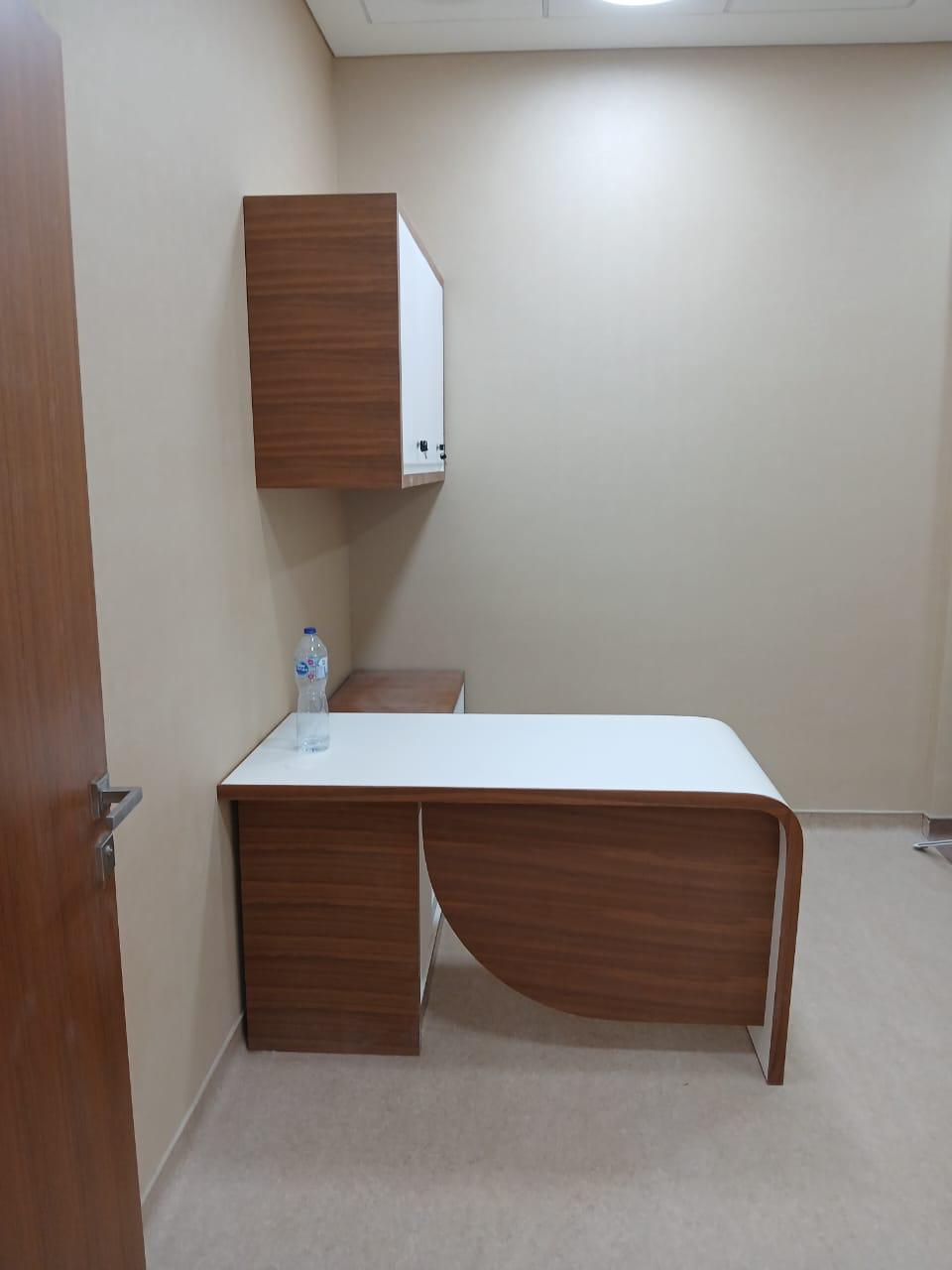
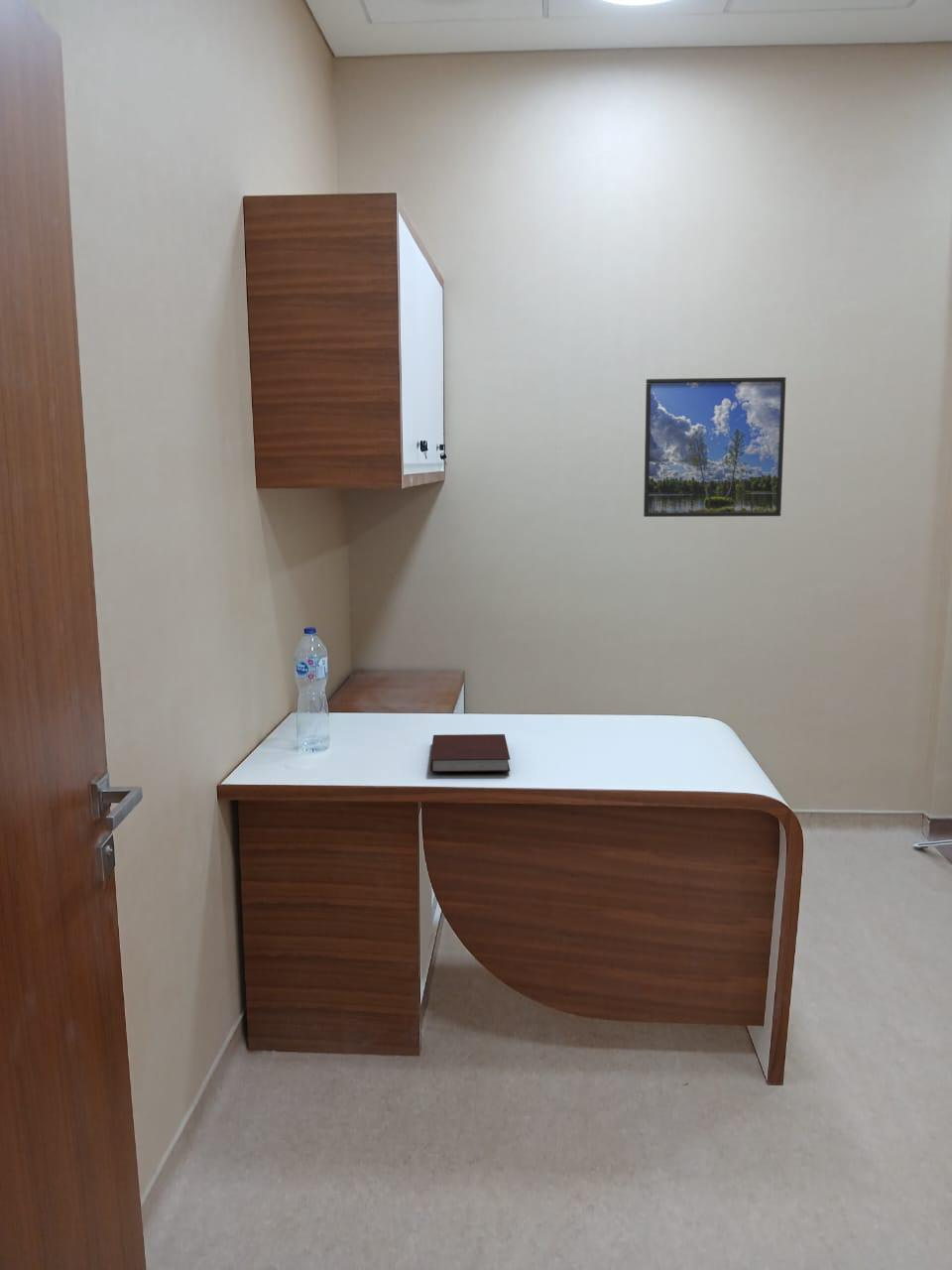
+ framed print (713, 447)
+ notebook (469, 752)
